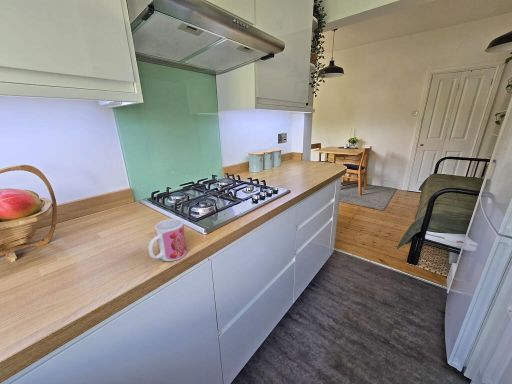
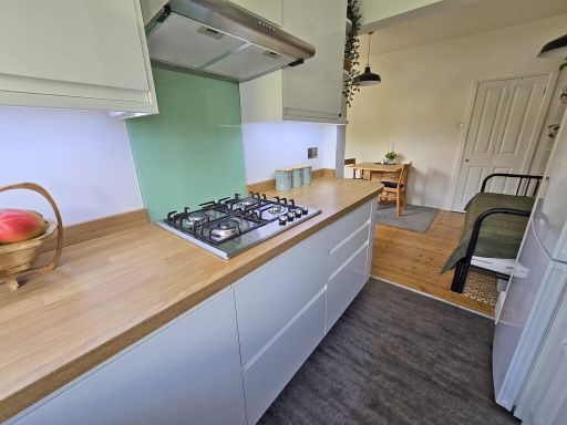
- mug (165, 241)
